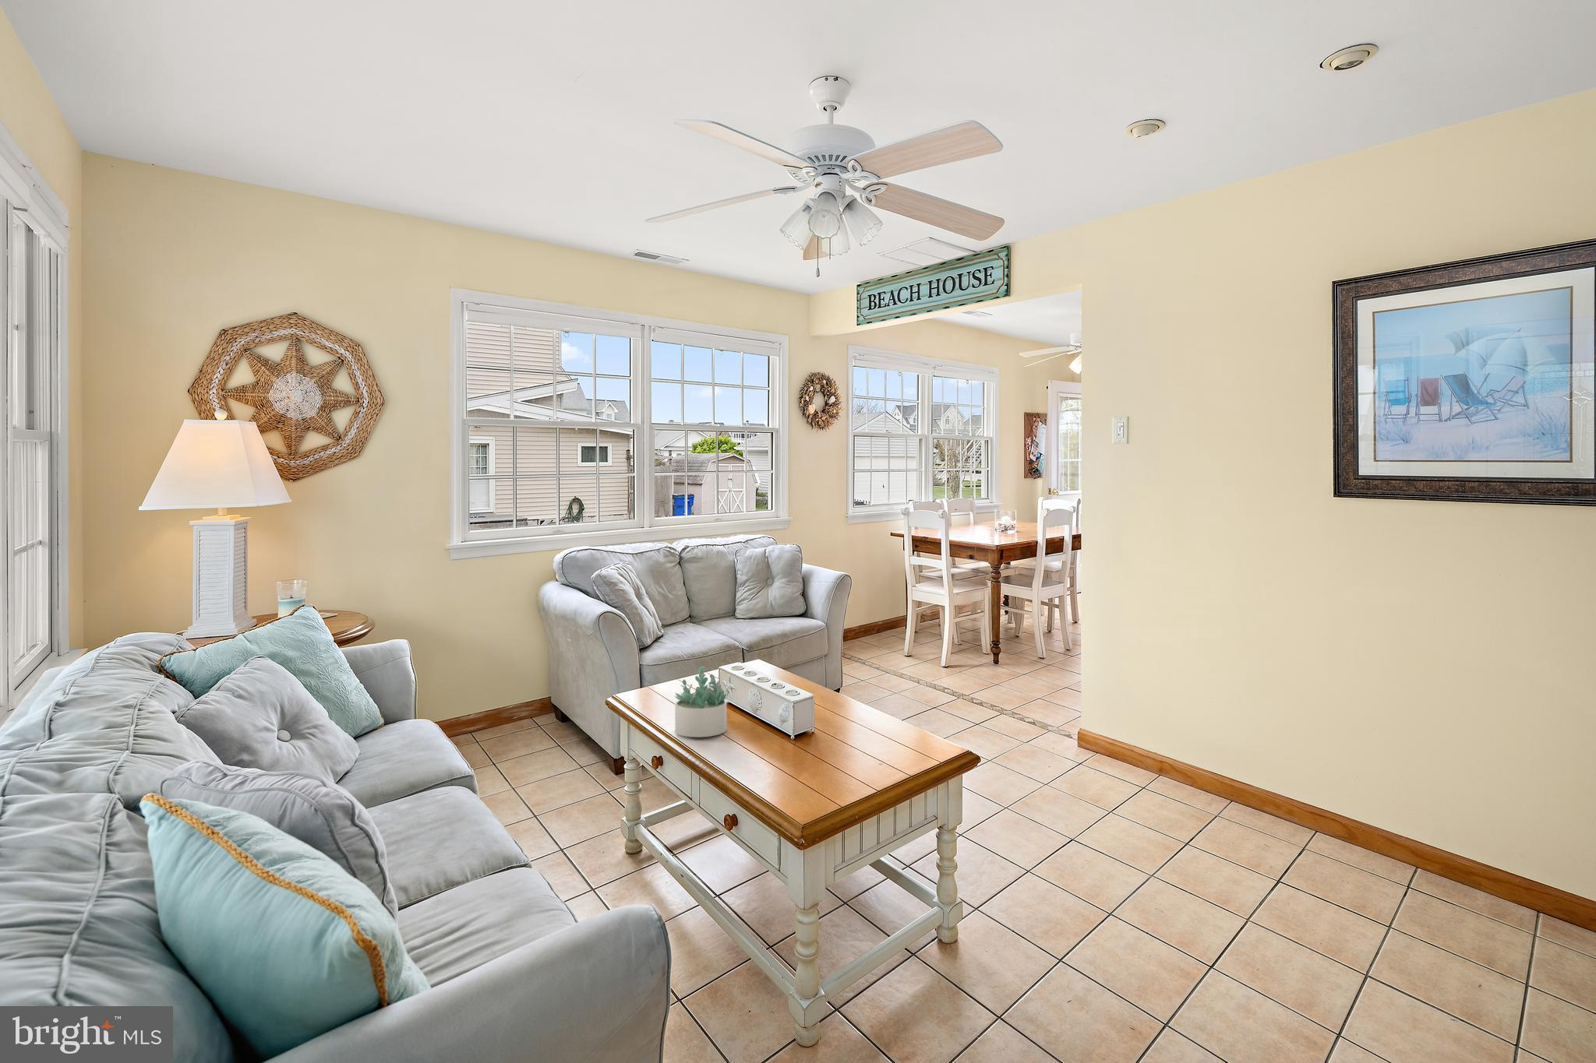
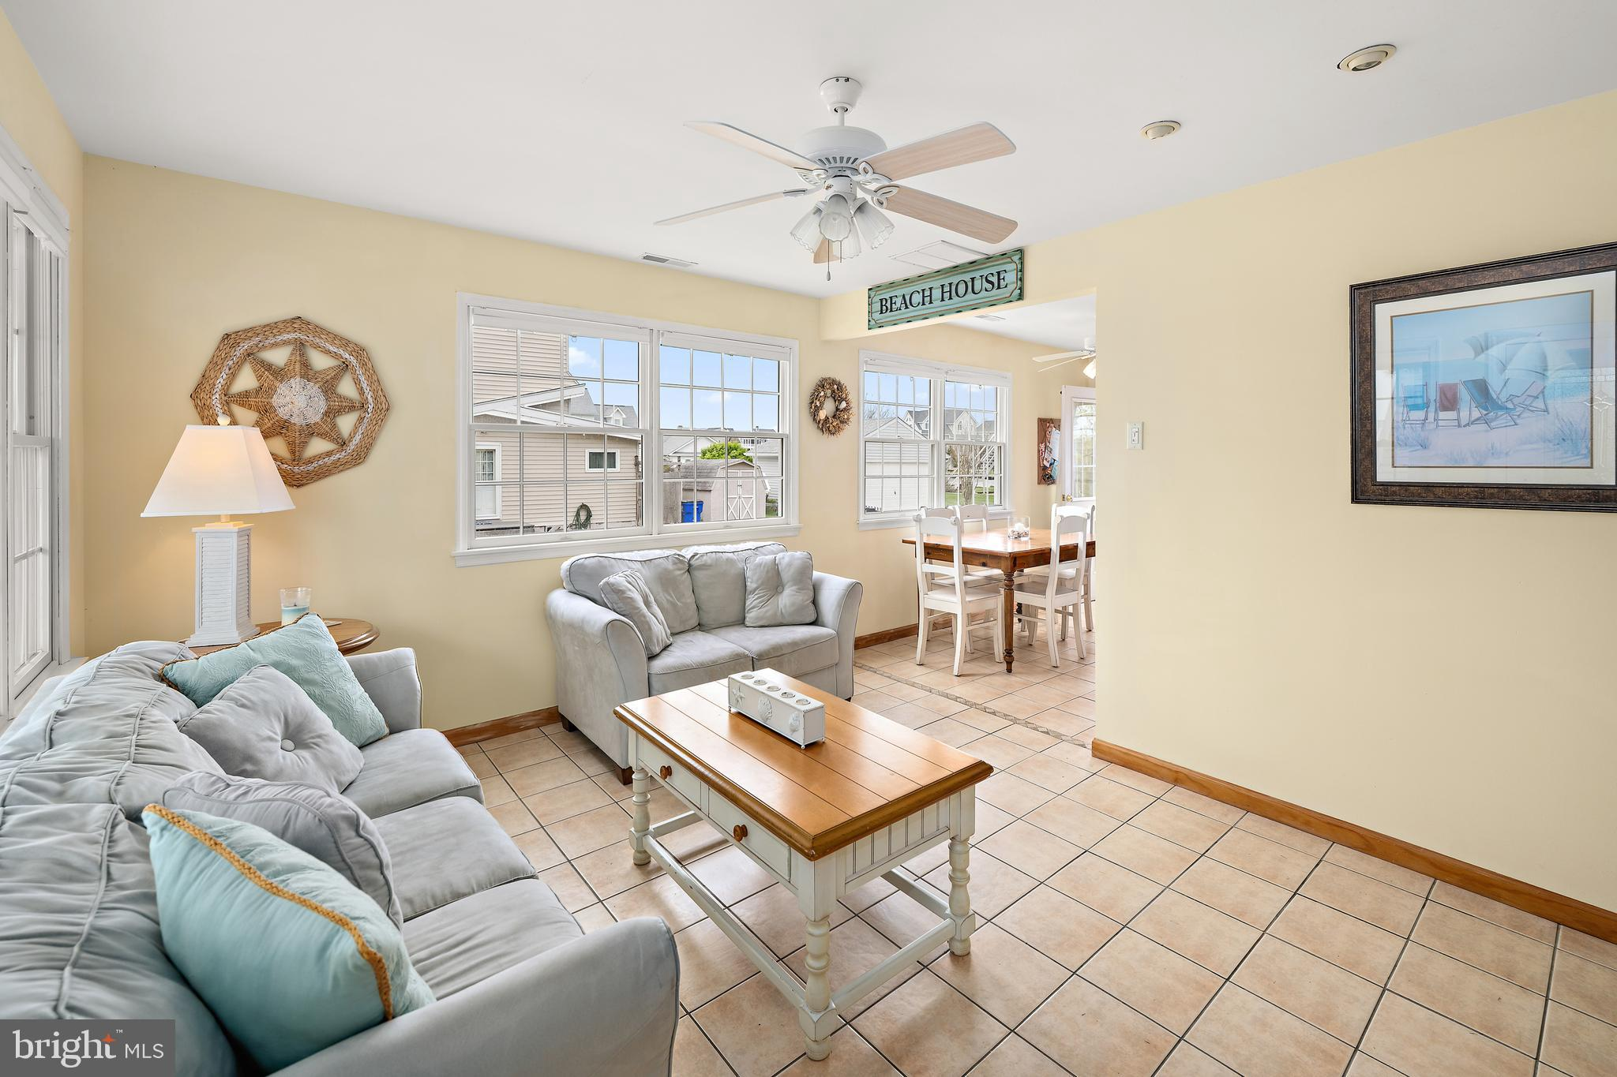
- succulent plant (700, 696)
